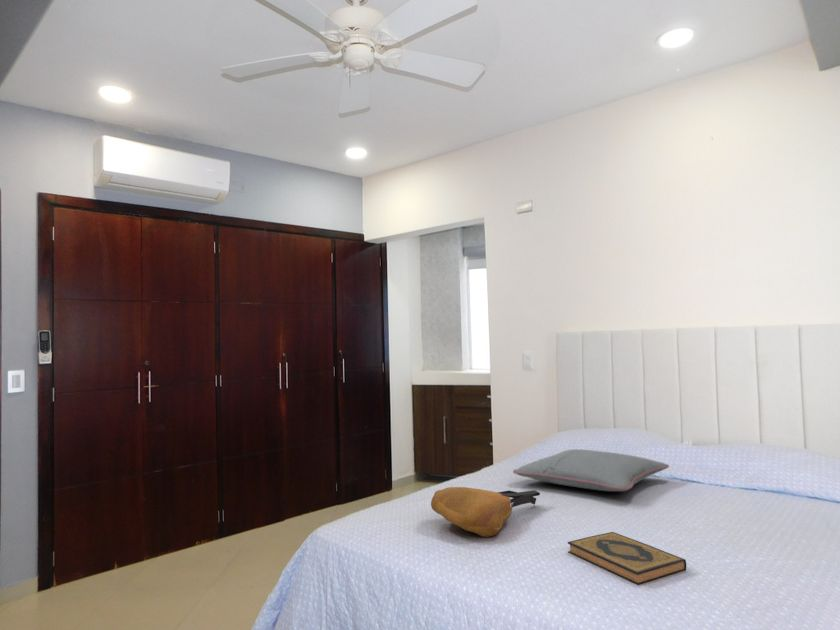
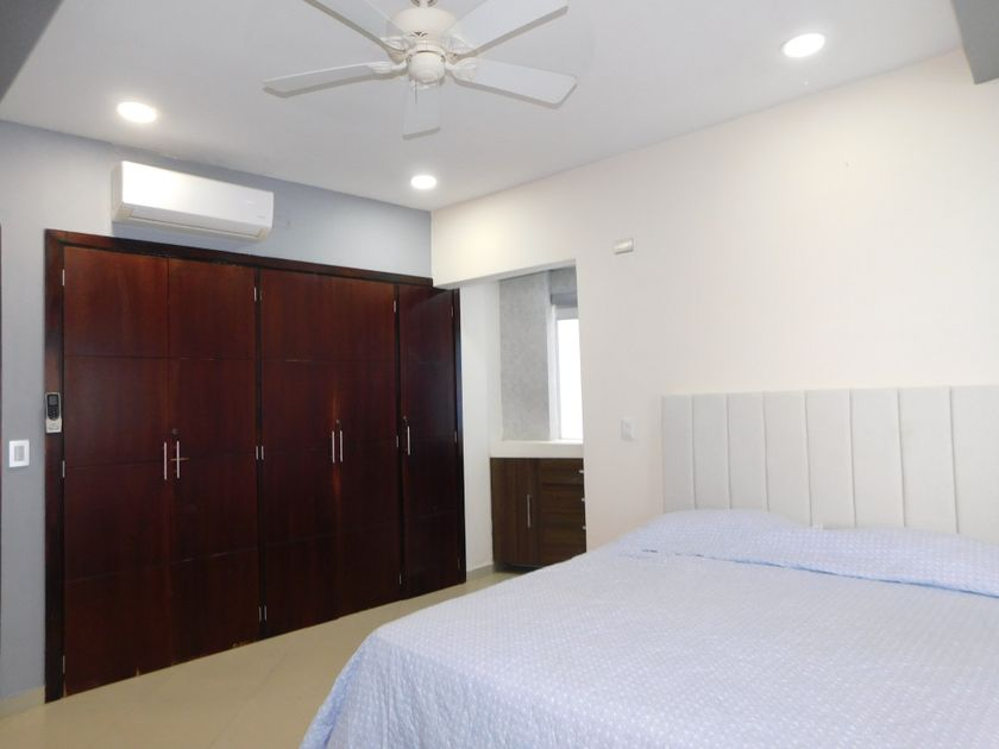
- tote bag (494, 501)
- pillow (590, 468)
- hardback book (624, 555)
